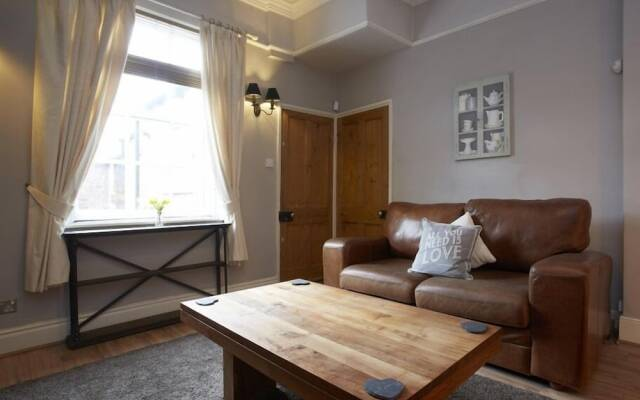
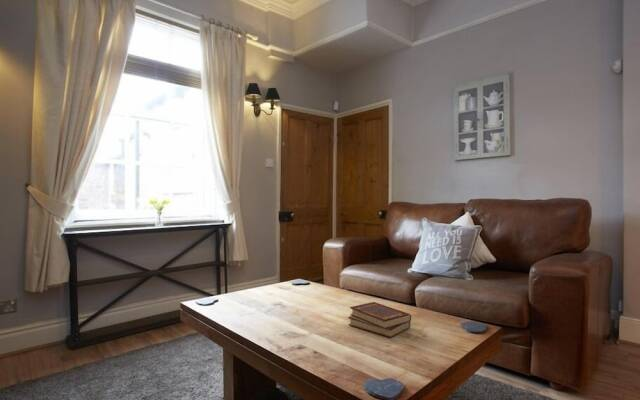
+ book set (378, 317)
